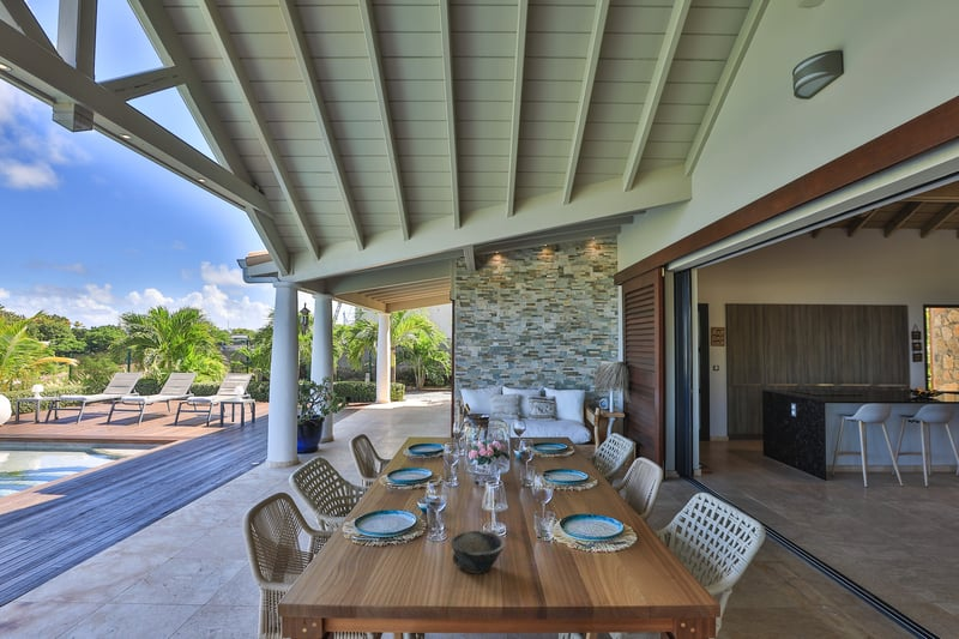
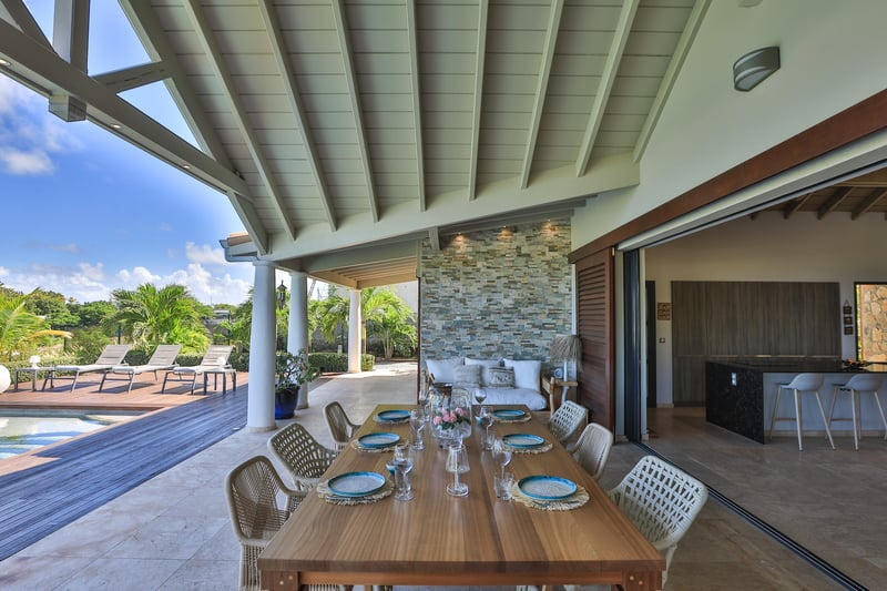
- bowl (477, 554)
